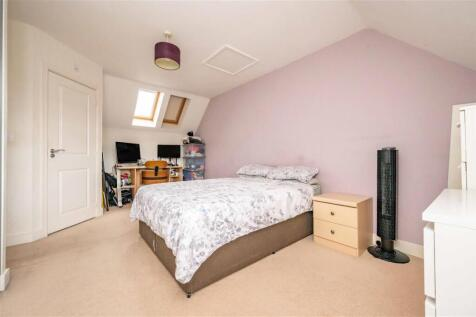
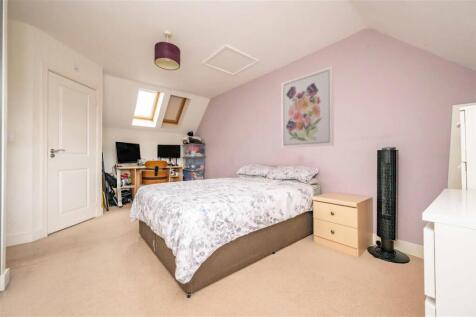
+ wall art (305, 111)
